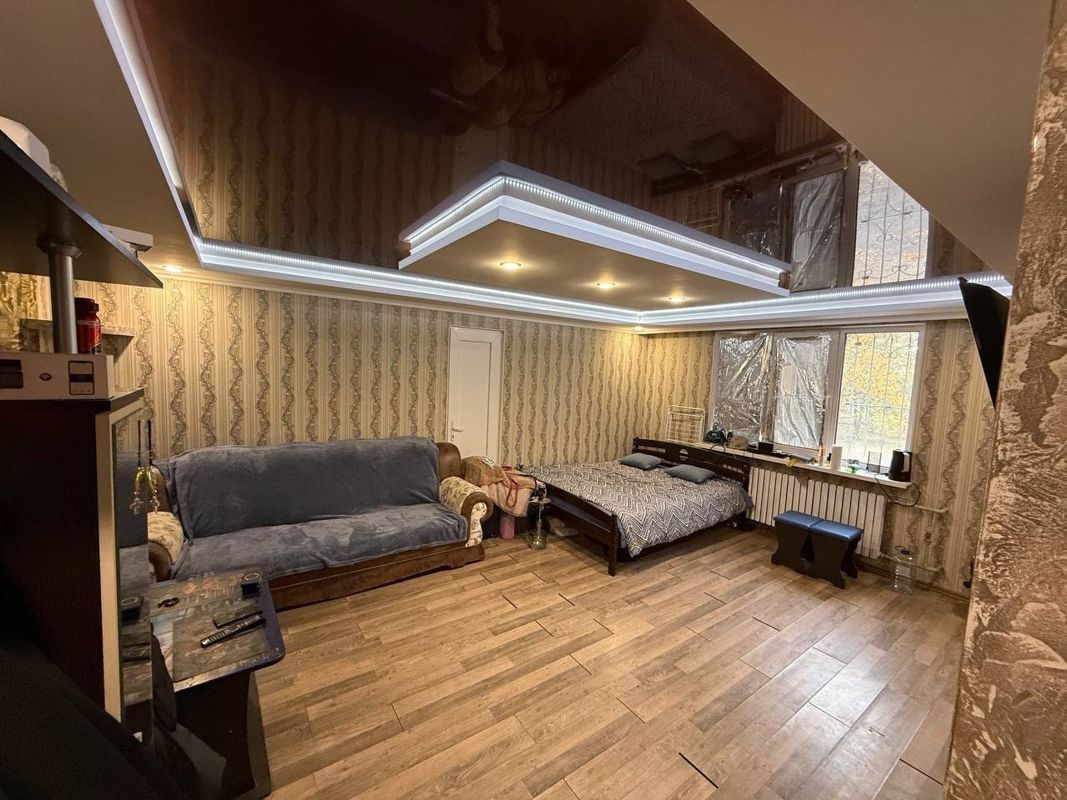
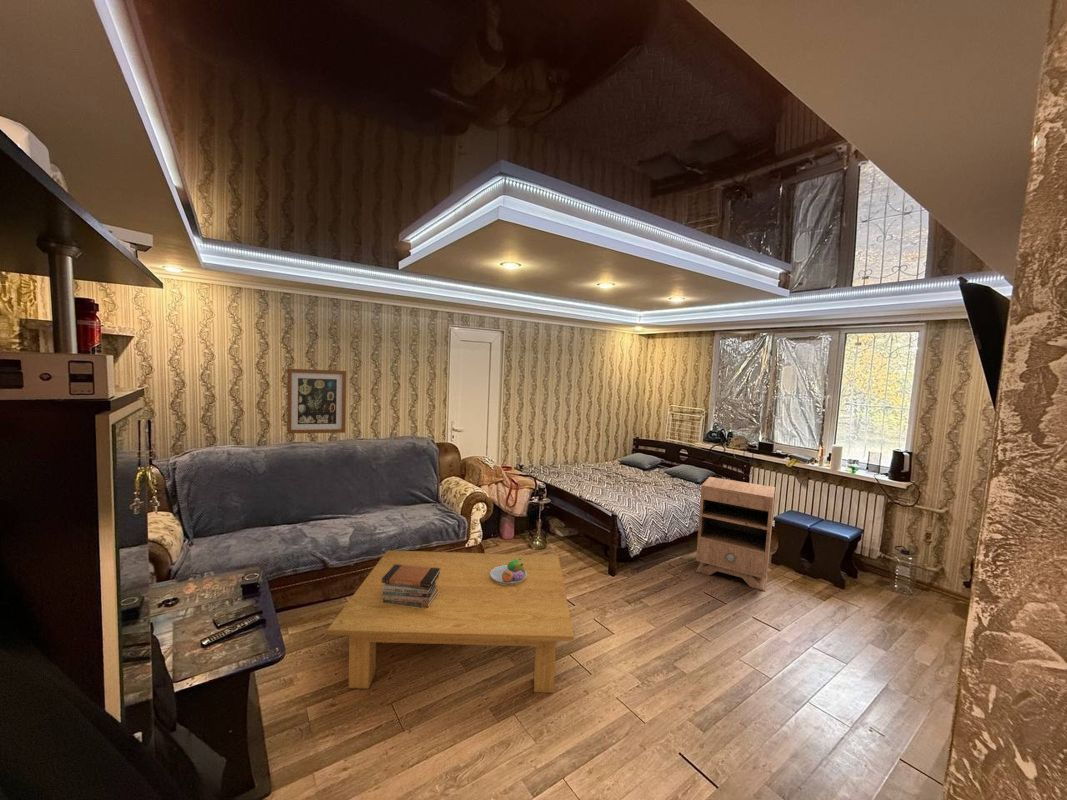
+ nightstand (734, 530)
+ fruit bowl (509, 569)
+ wall art (317, 401)
+ book stack (411, 585)
+ coffee table (463, 614)
